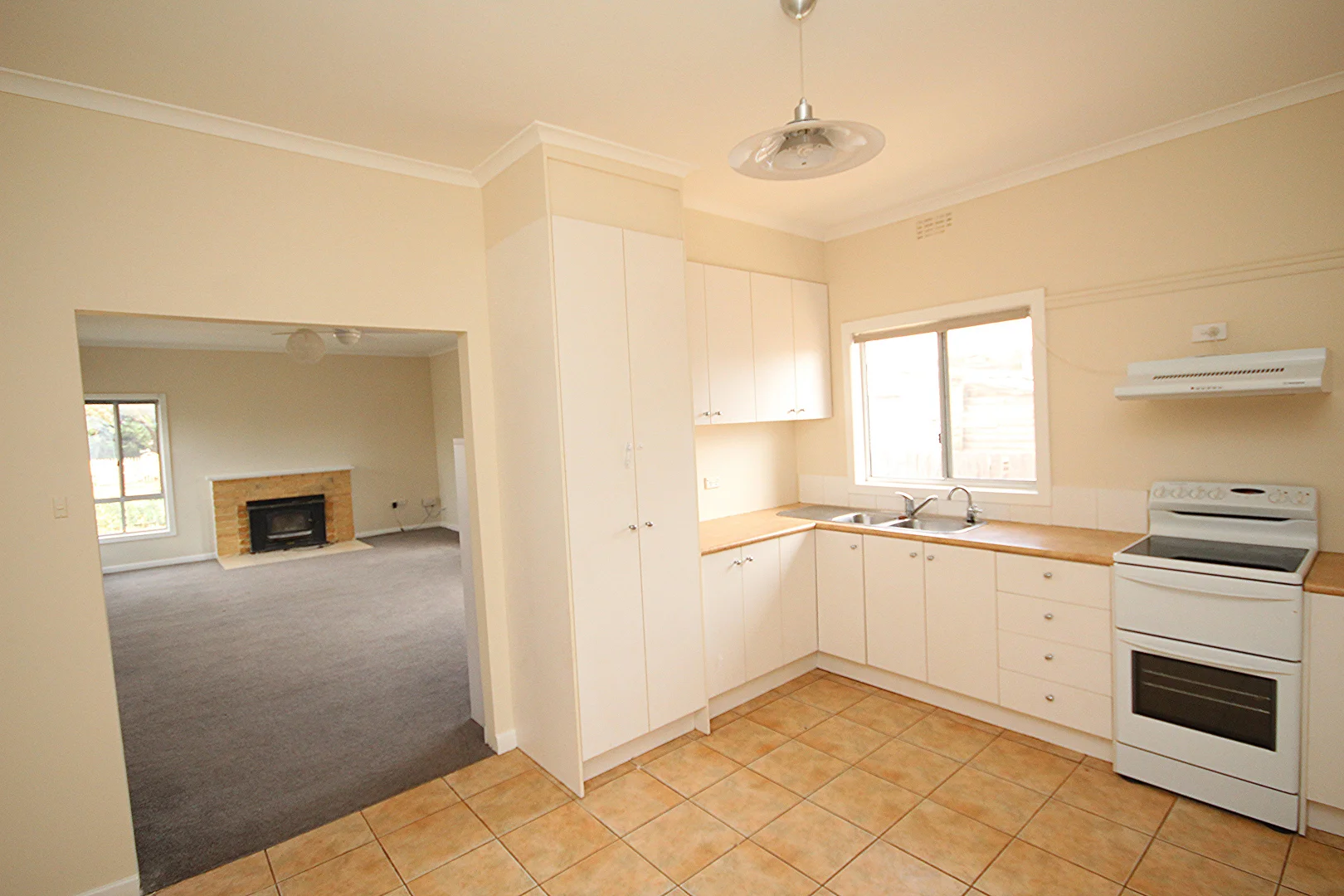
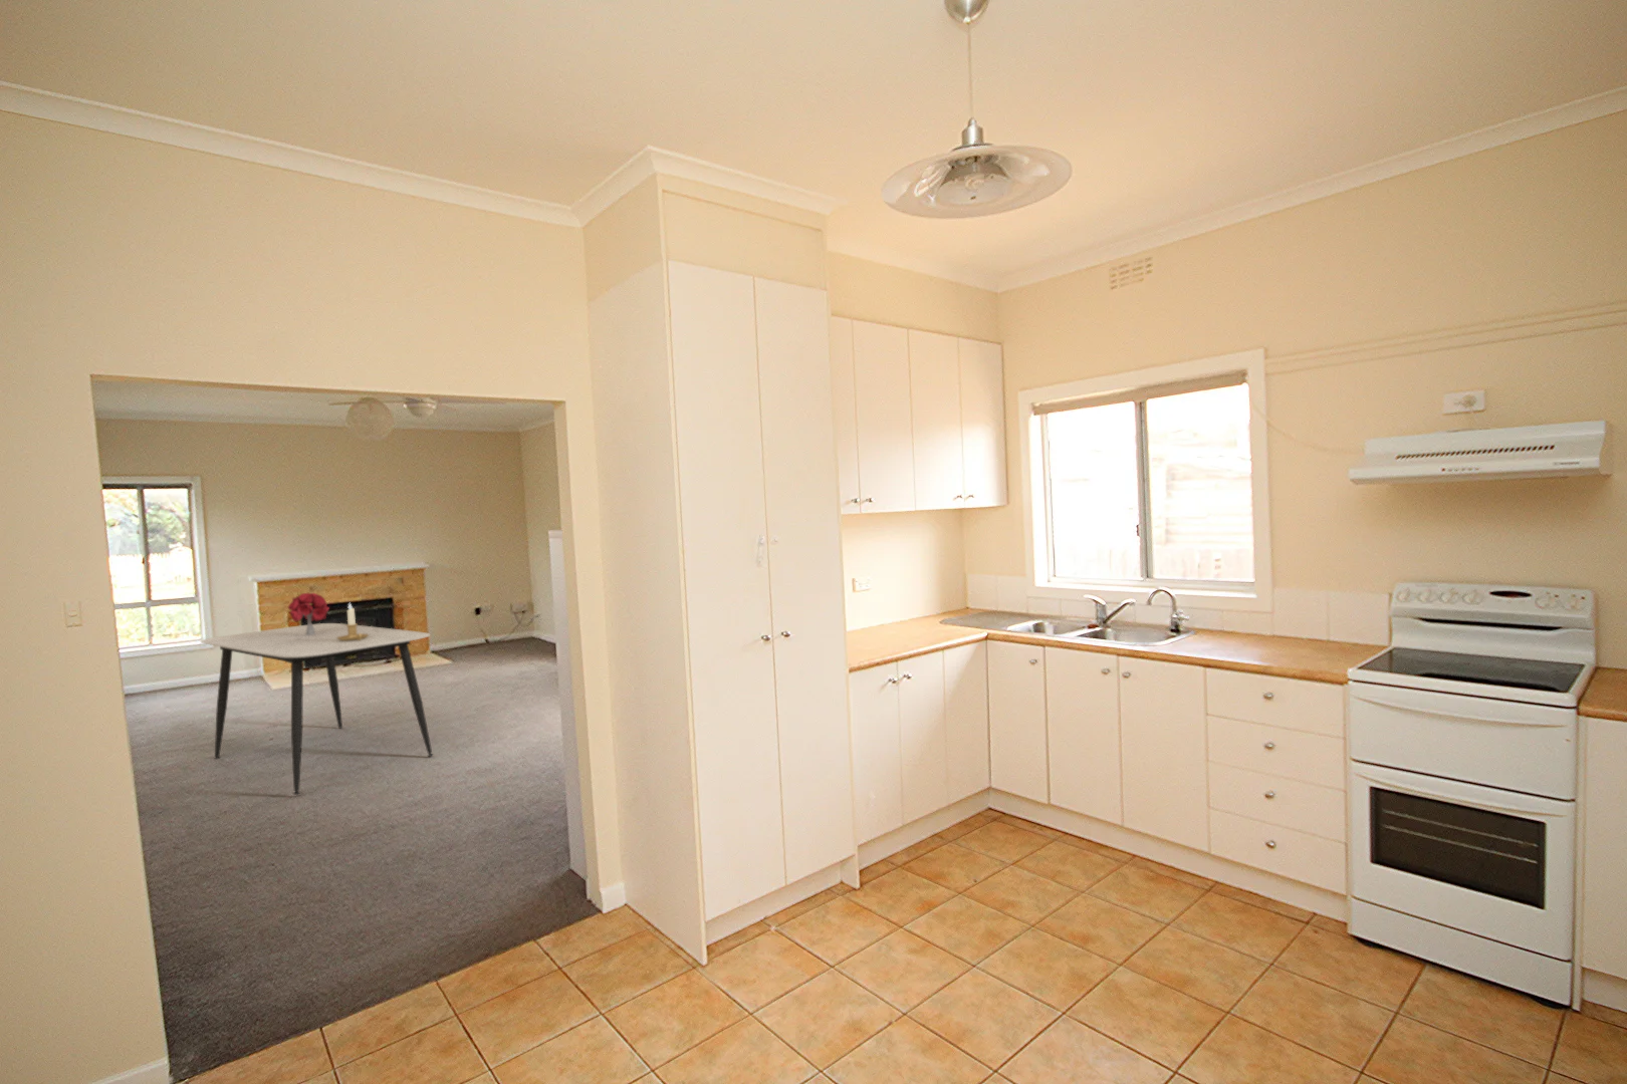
+ dining table (303, 697)
+ candlestick (352, 621)
+ bouquet (310, 612)
